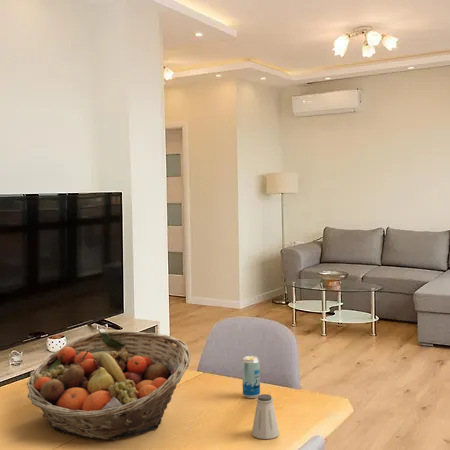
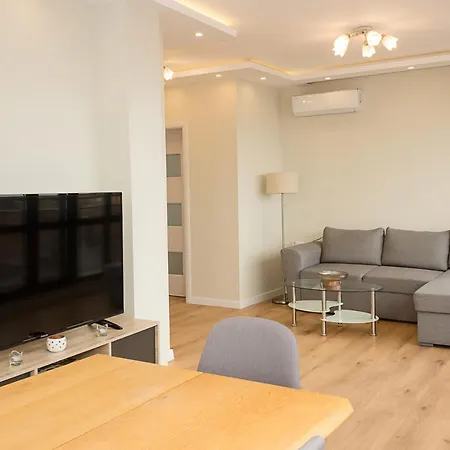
- beverage can (251, 376)
- saltshaker (265, 414)
- fruit basket (109, 381)
